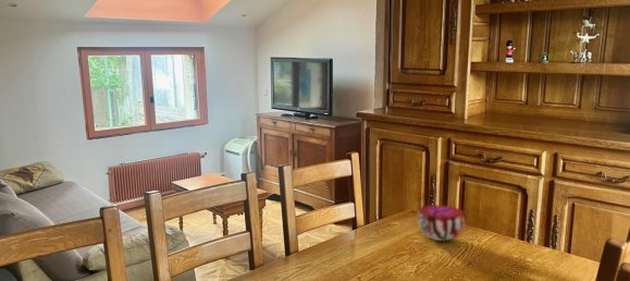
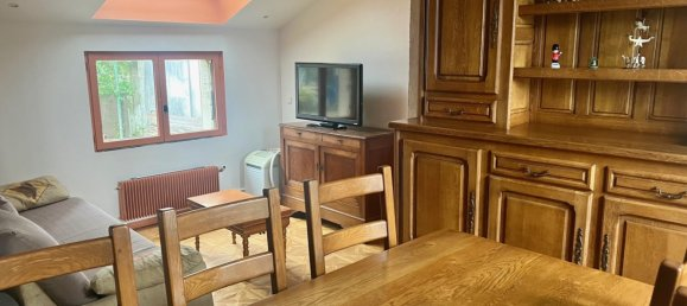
- decorative bowl (440, 224)
